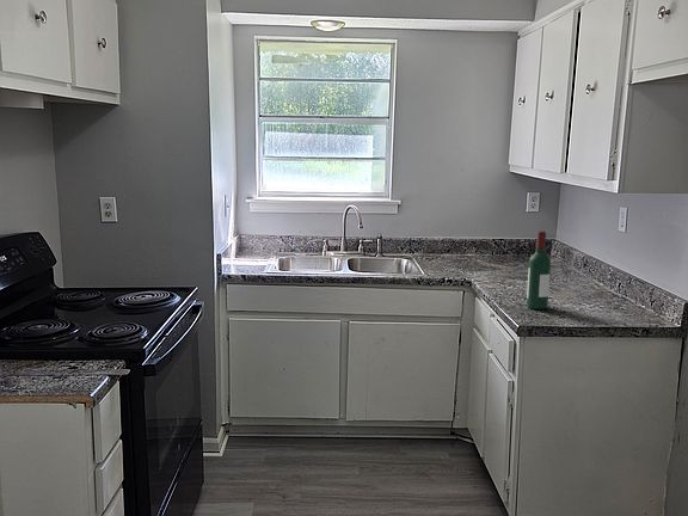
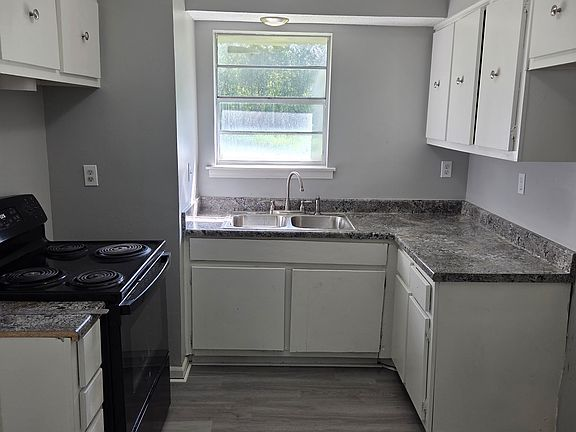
- wine bottle (539, 269)
